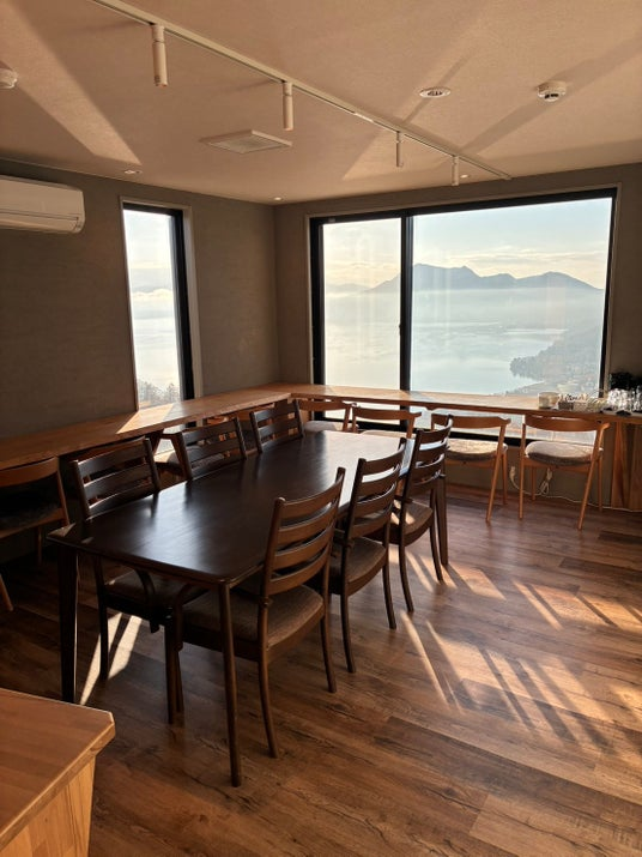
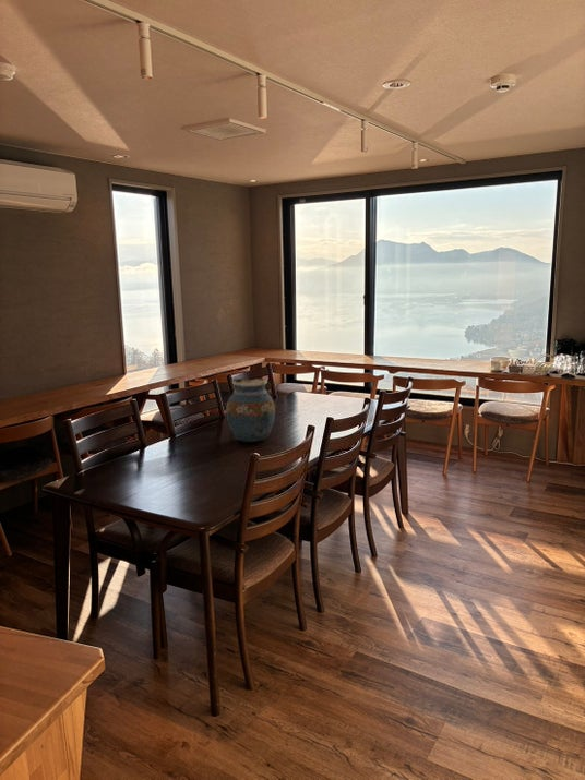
+ vase (250, 410)
